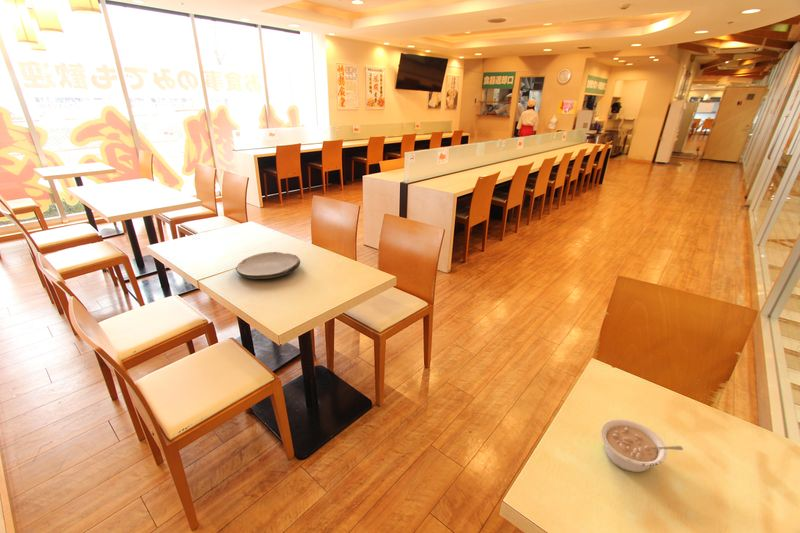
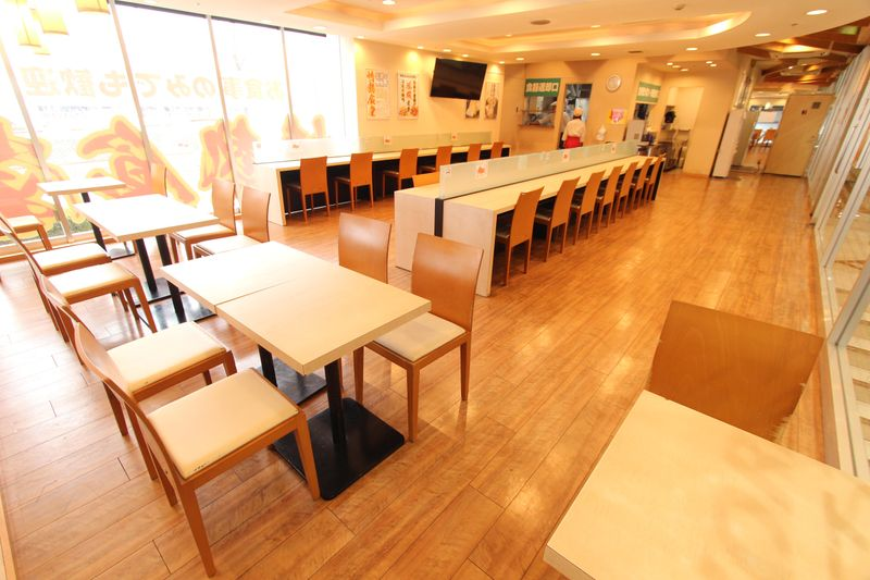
- legume (632, 446)
- plate (268, 265)
